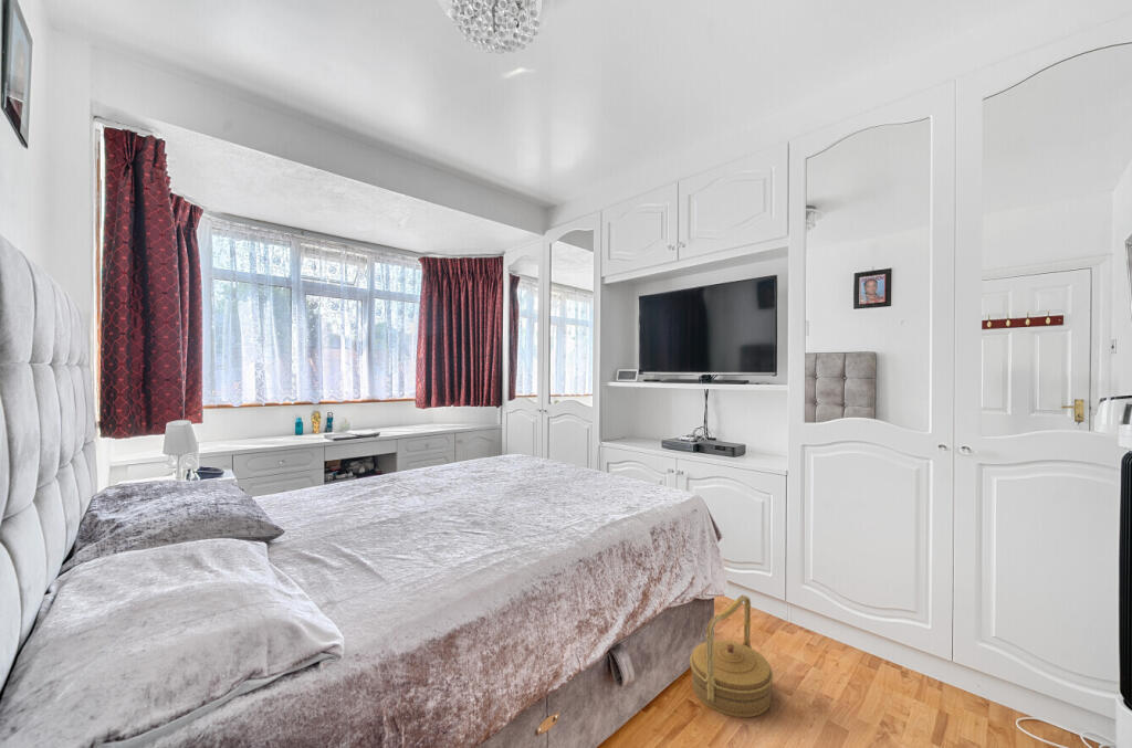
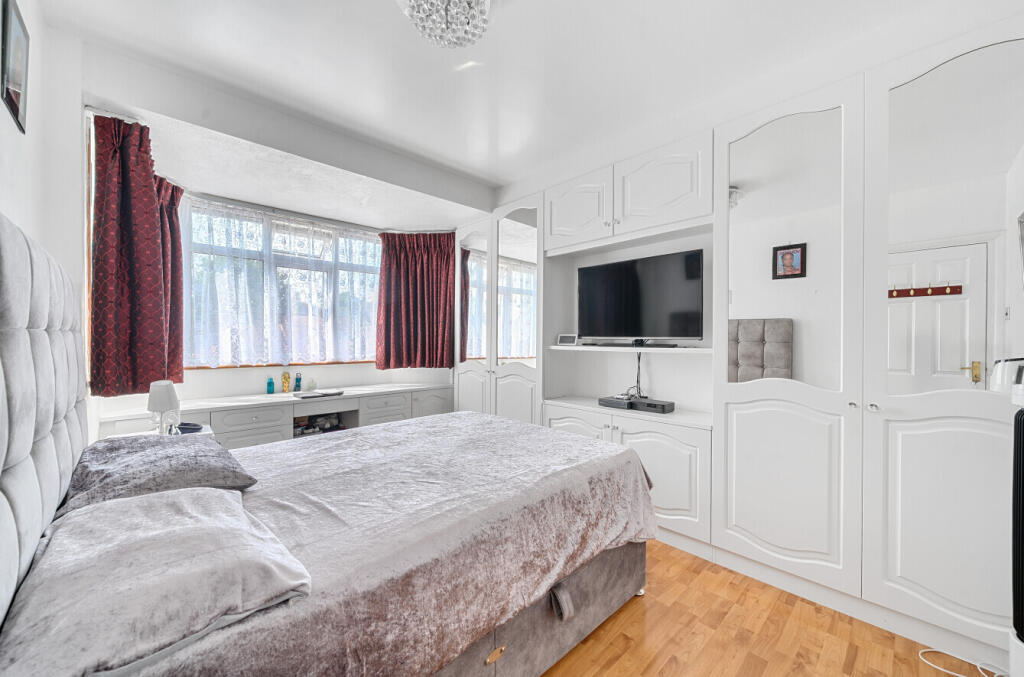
- basket (730, 649)
